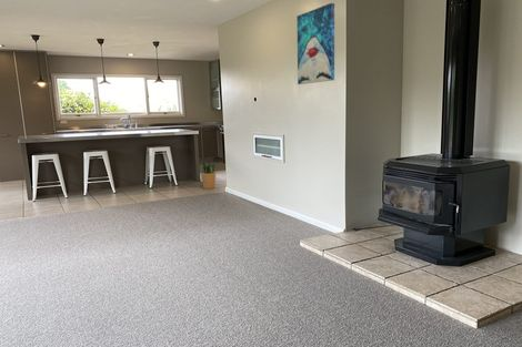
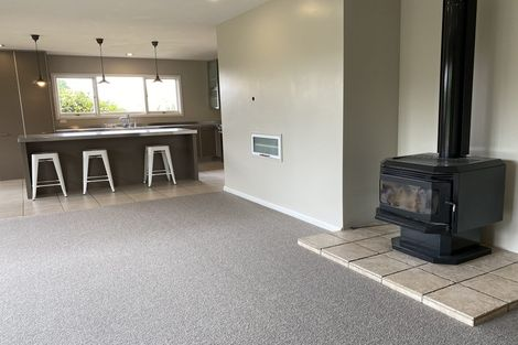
- wall art (314, 47)
- potted plant (207, 174)
